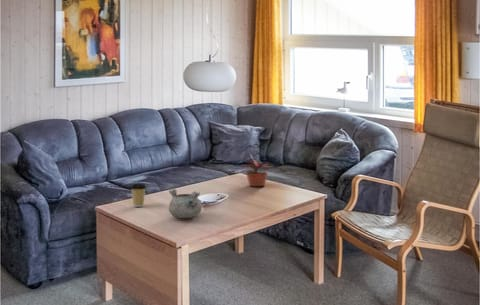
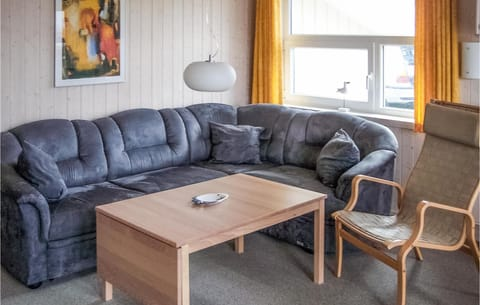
- potted plant (256, 168)
- decorative bowl (185, 203)
- coffee cup (138, 195)
